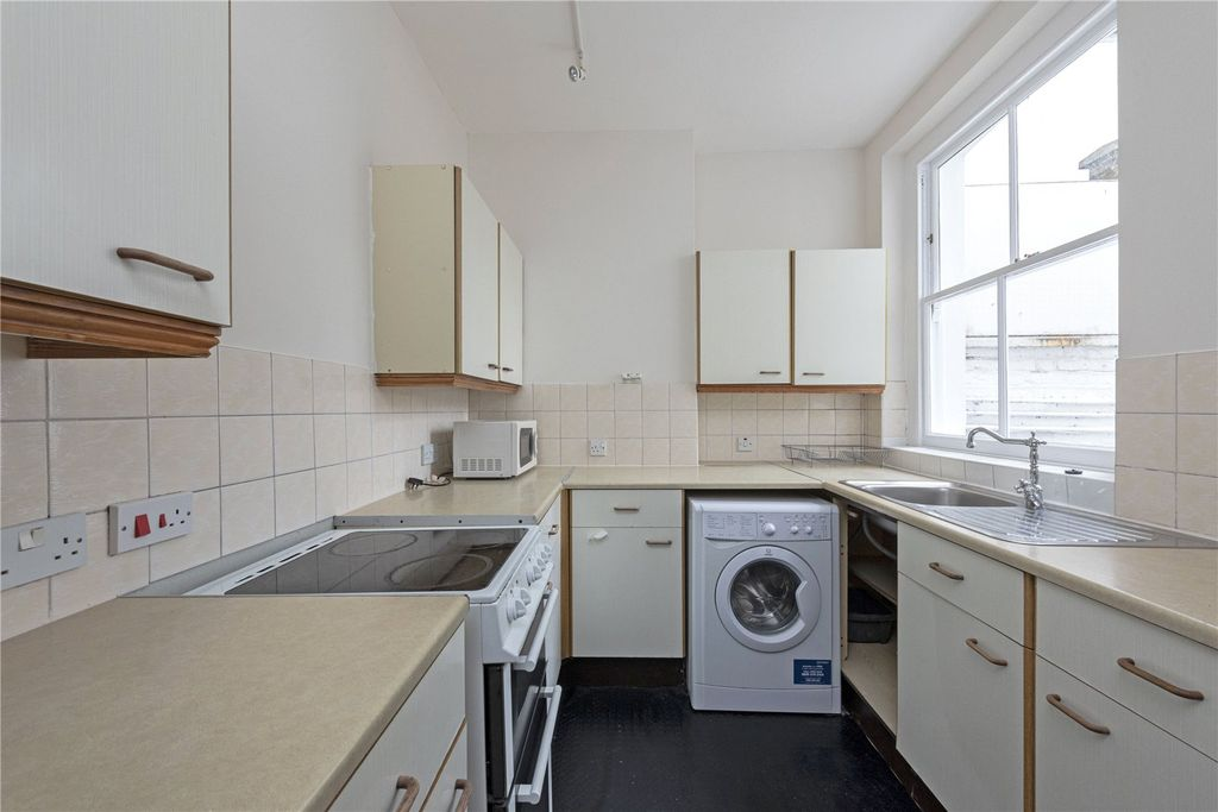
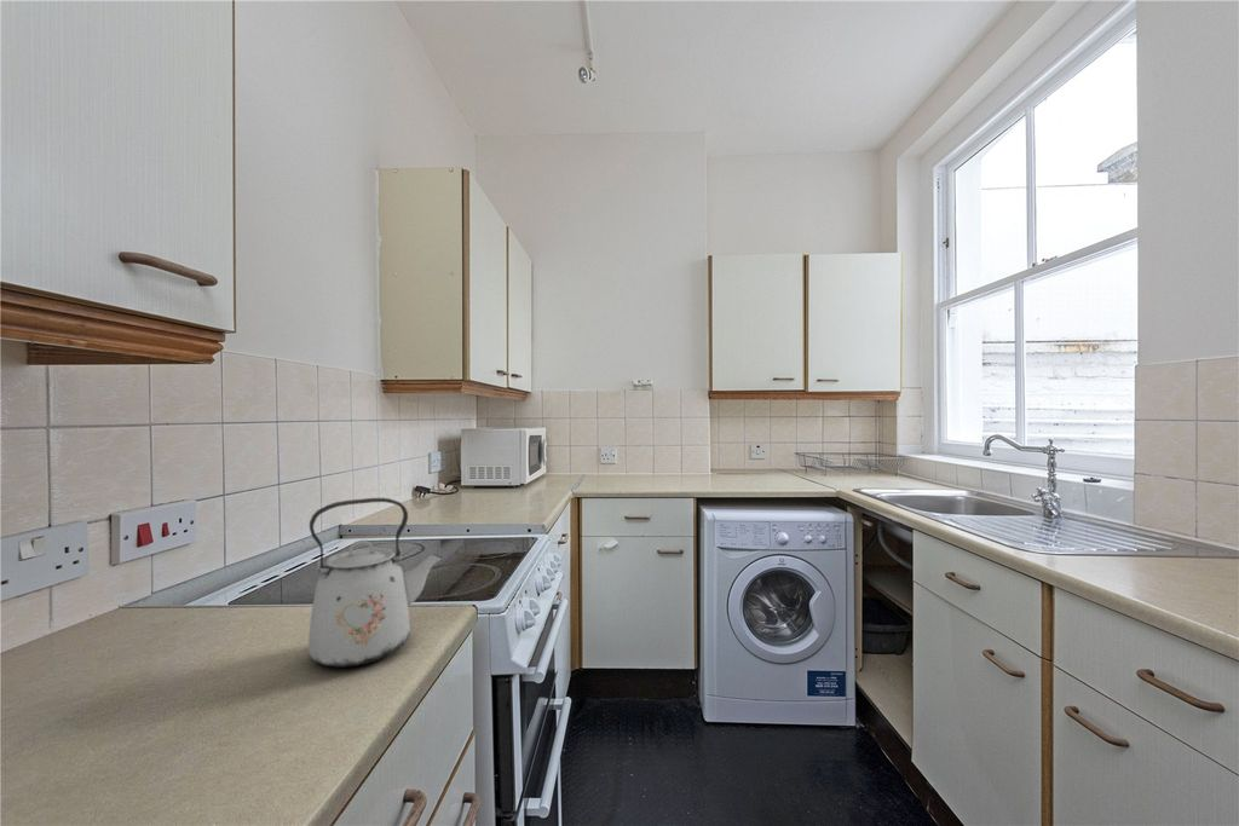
+ kettle (380, 572)
